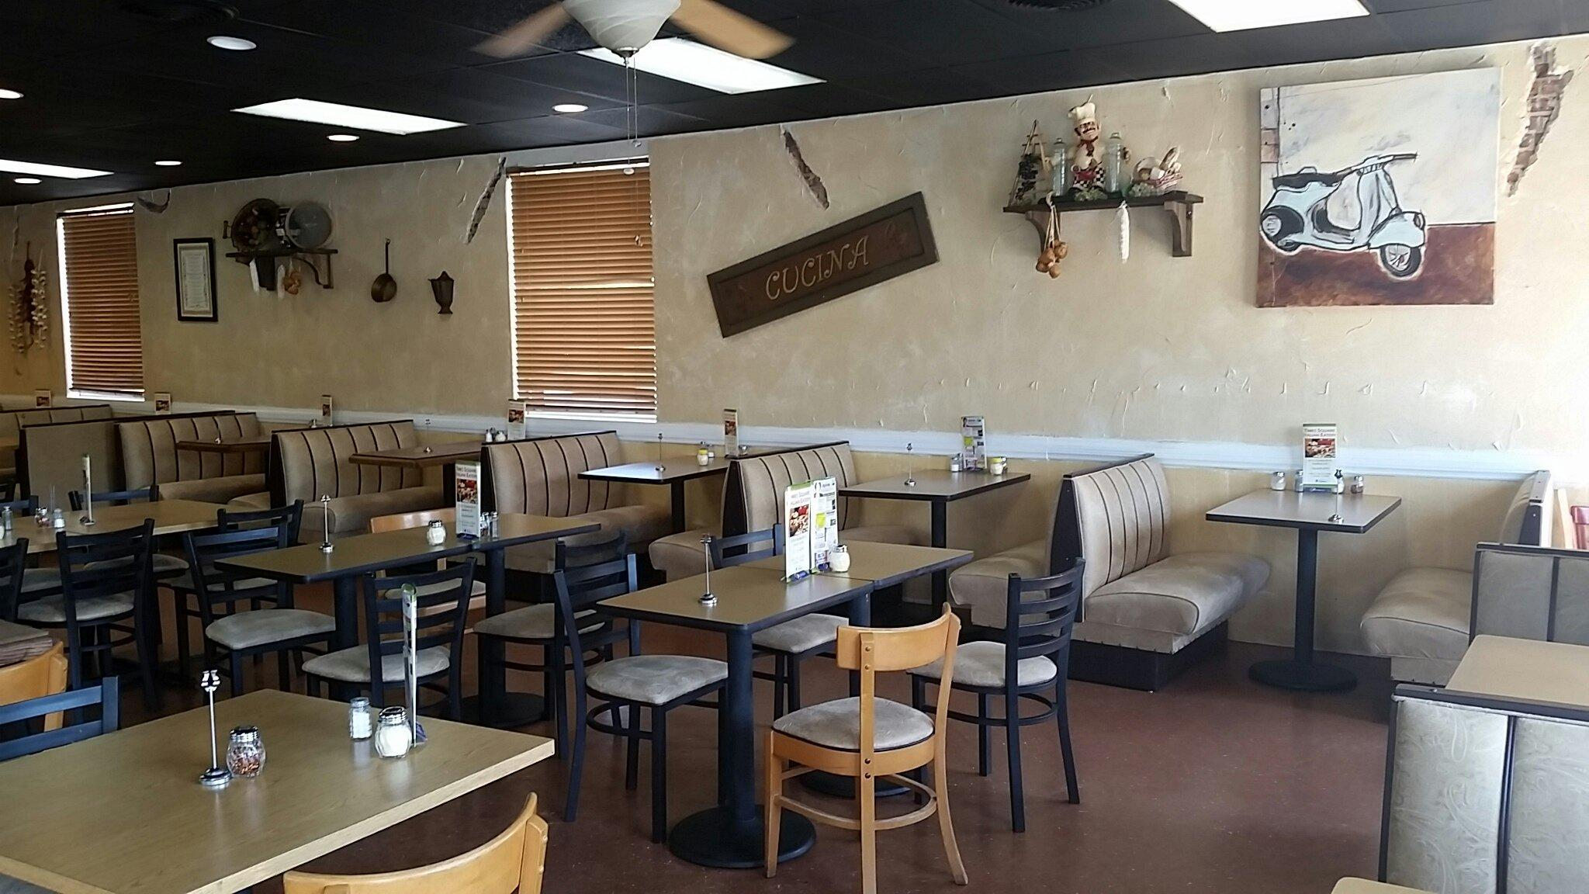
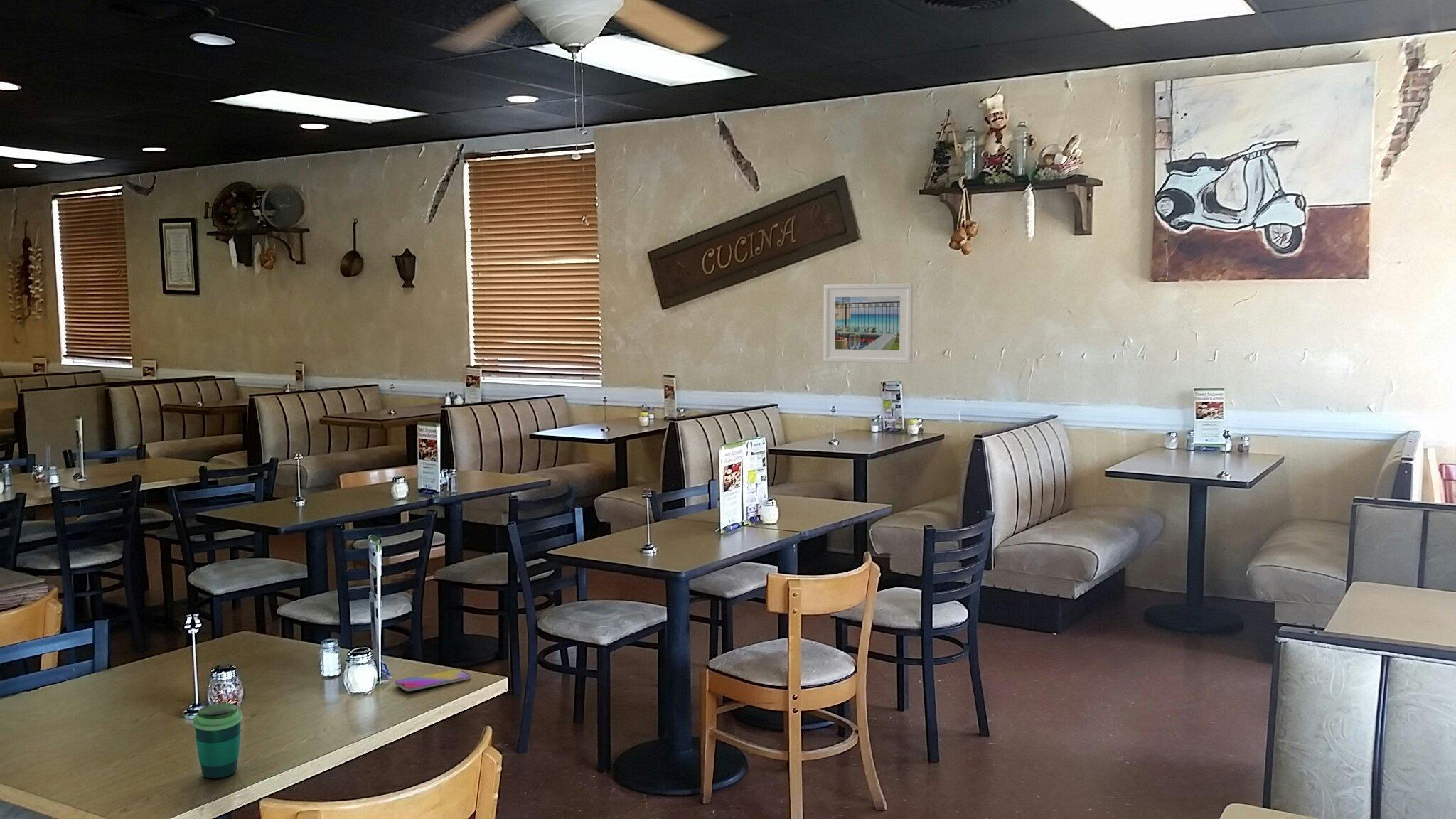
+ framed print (867, 323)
+ cup (218, 742)
+ smartphone (433, 680)
